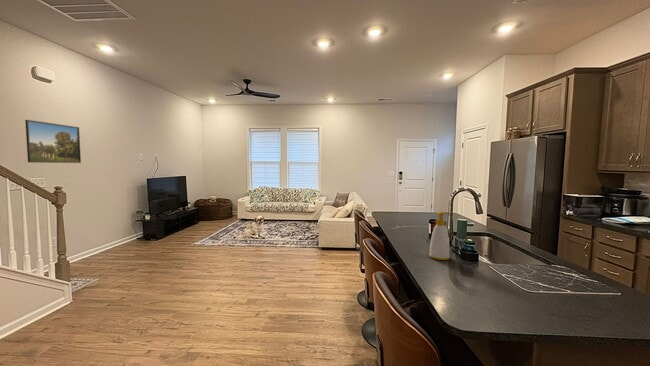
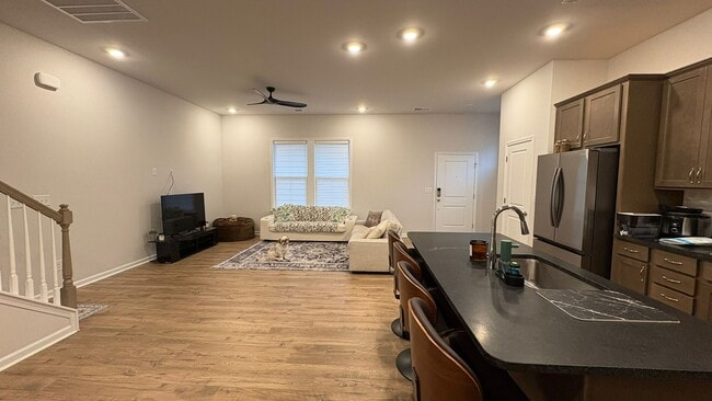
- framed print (55, 143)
- soap bottle (440, 234)
